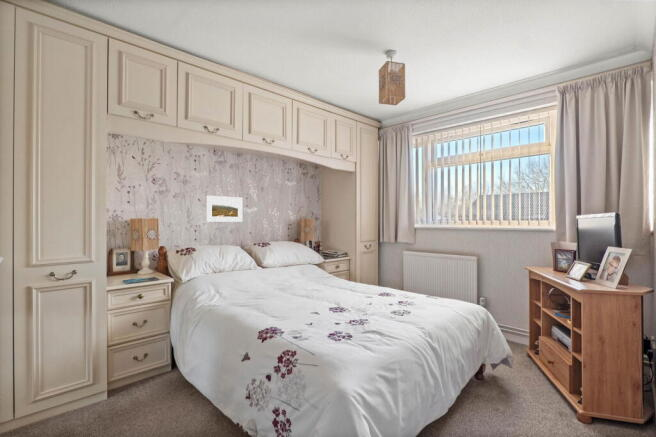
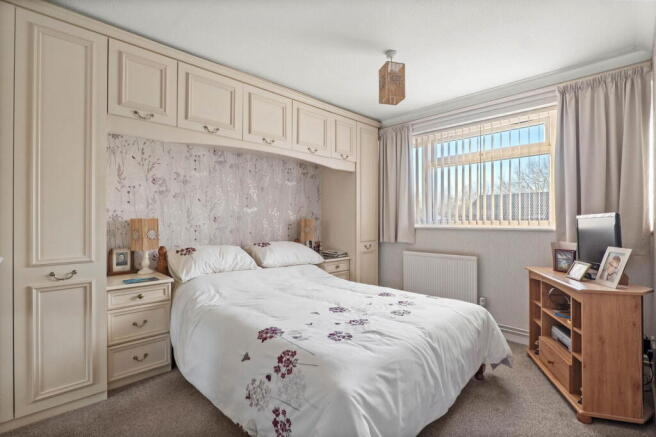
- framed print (225, 209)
